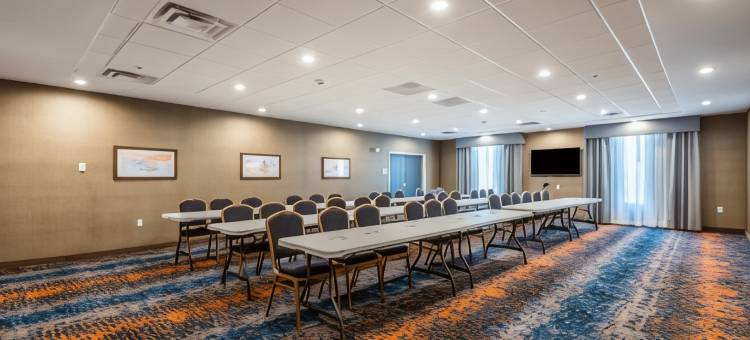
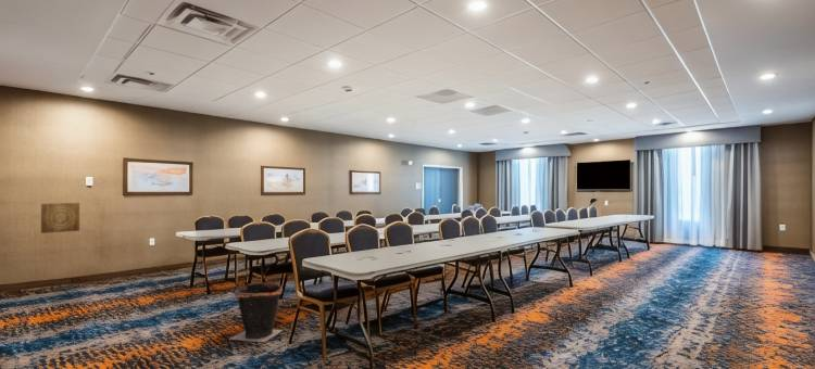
+ wall art (60, 217)
+ waste bin (259, 308)
